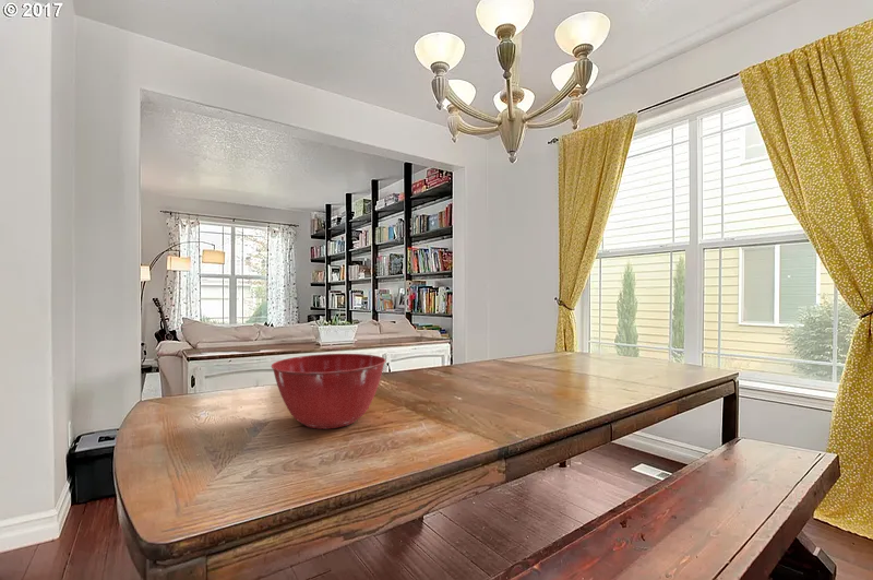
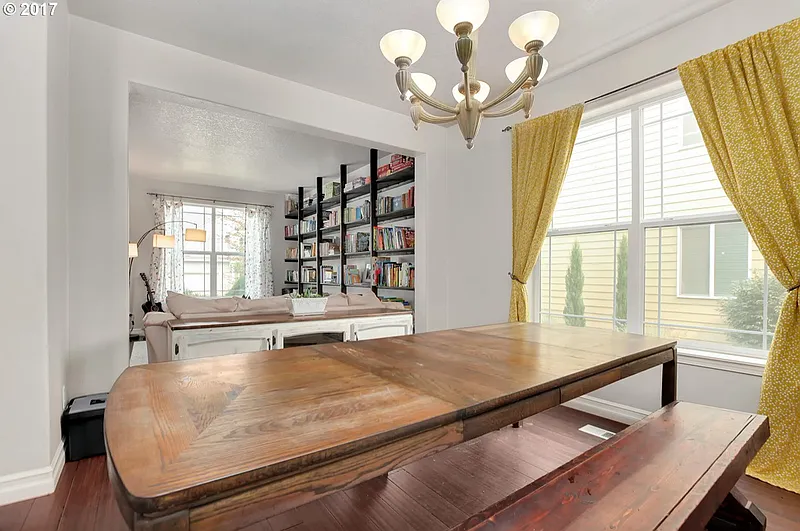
- mixing bowl (330, 390)
